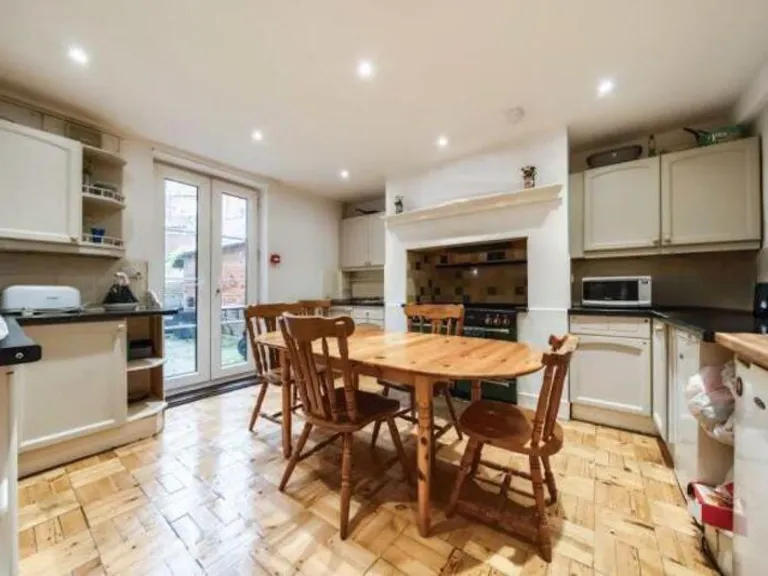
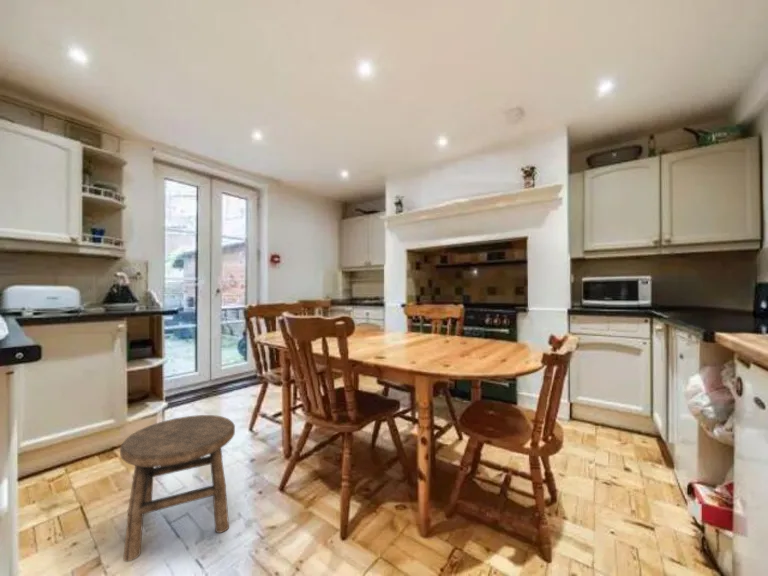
+ stool (181, 470)
